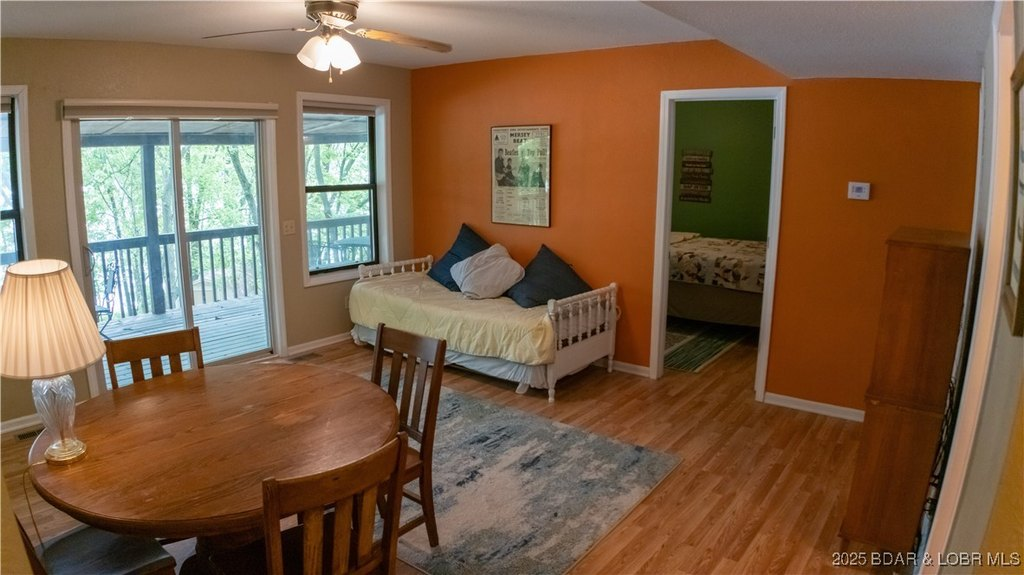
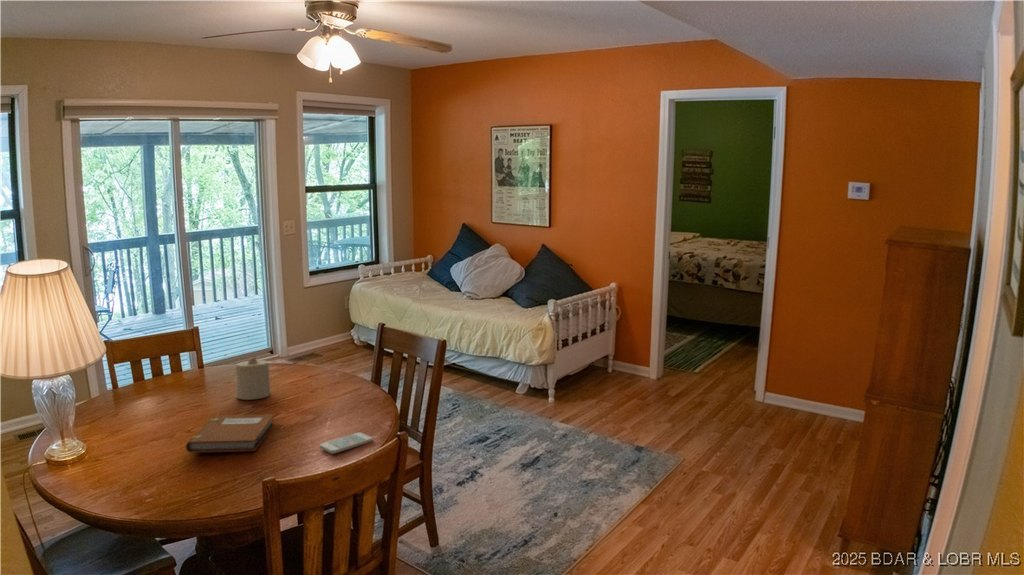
+ notebook (233, 431)
+ smartphone (346, 442)
+ candle (252, 376)
